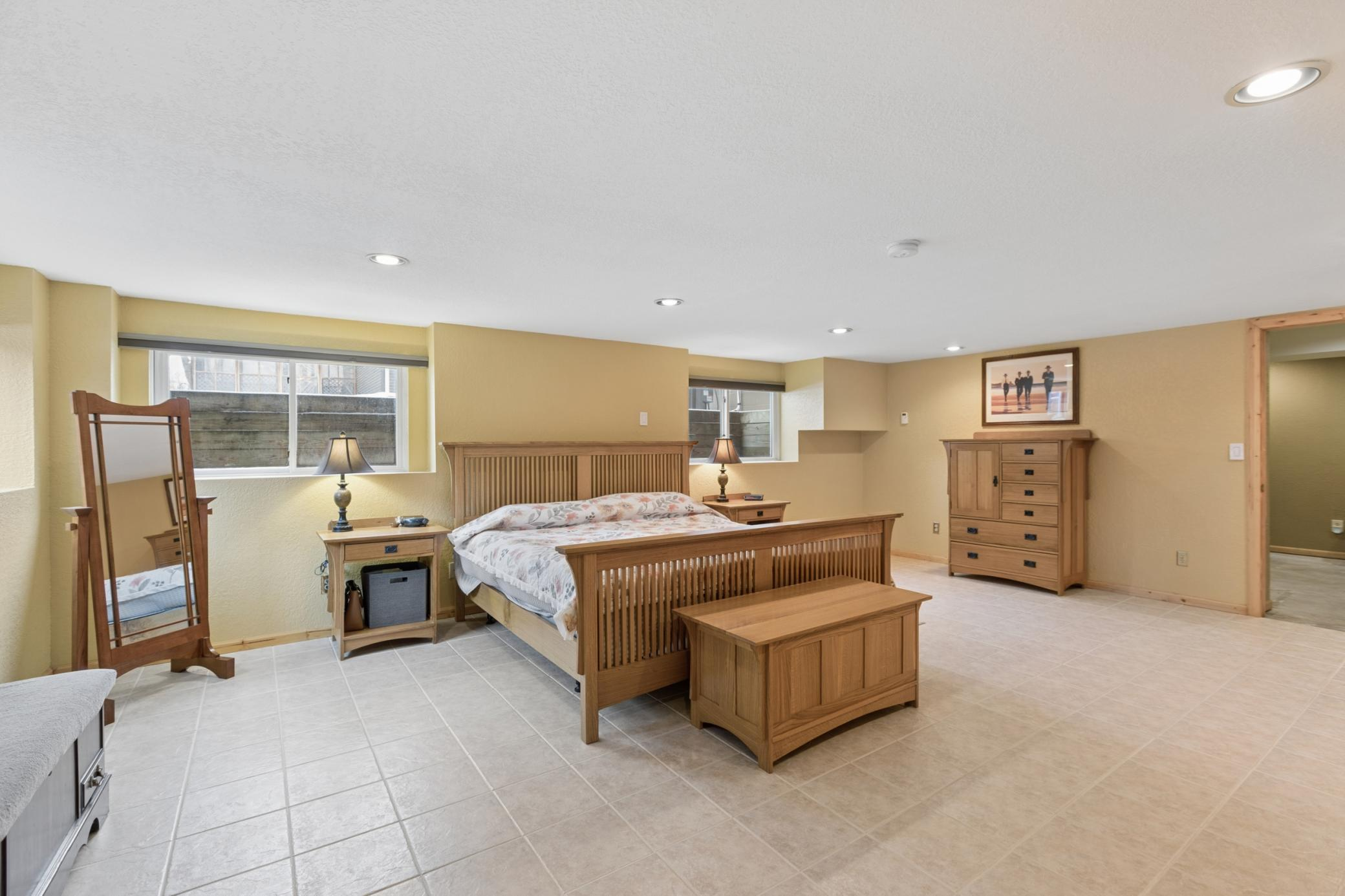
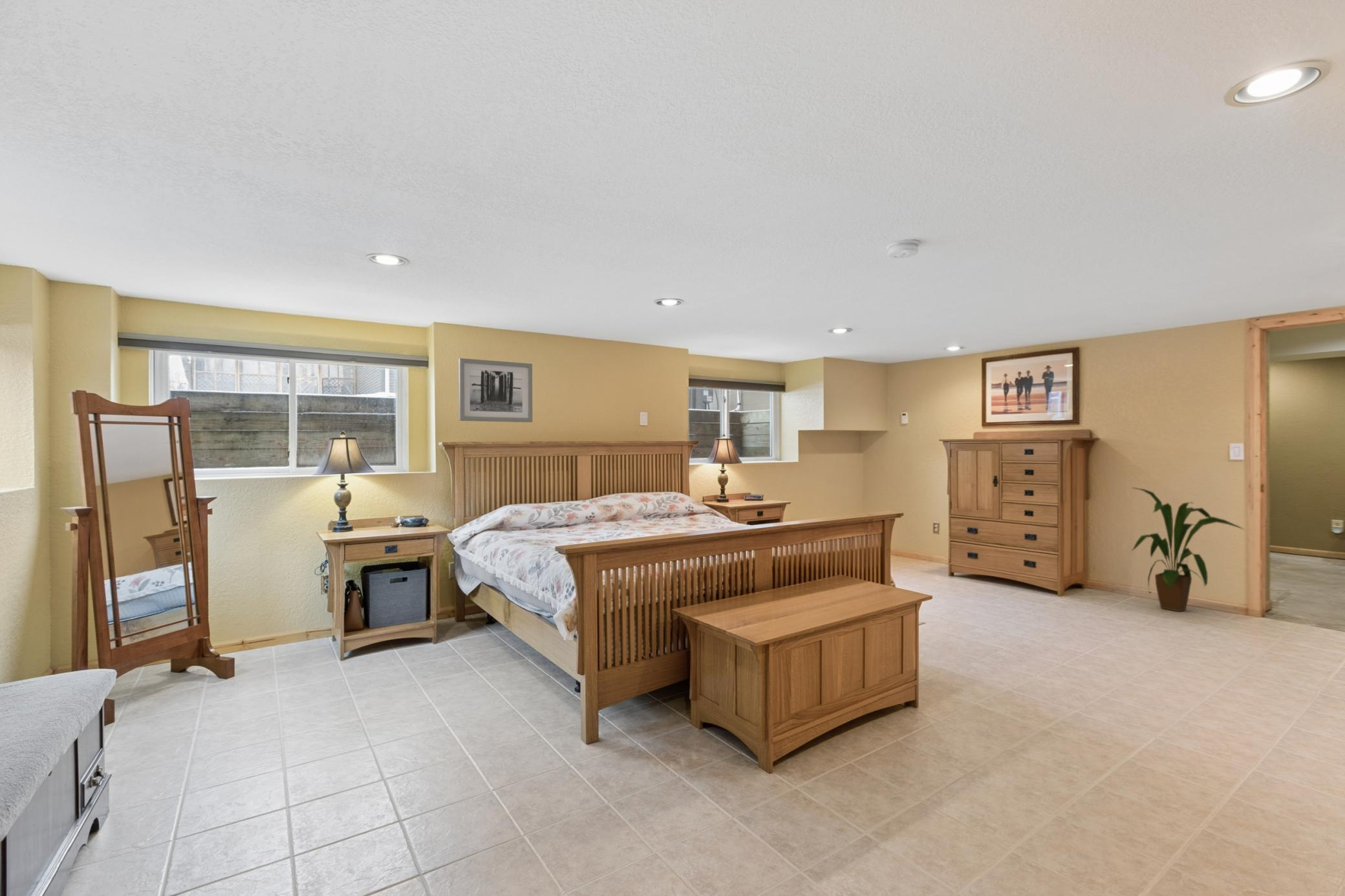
+ wall art (497, 391)
+ house plant (1185, 550)
